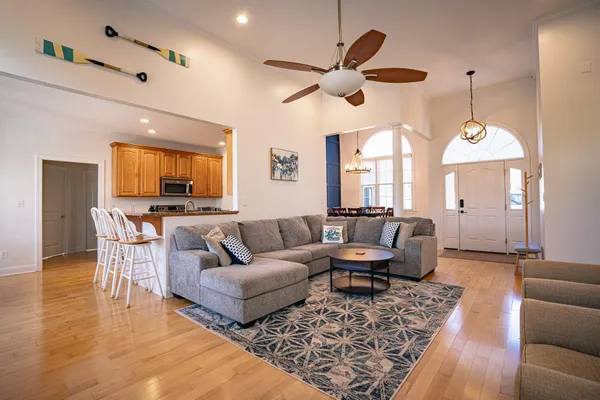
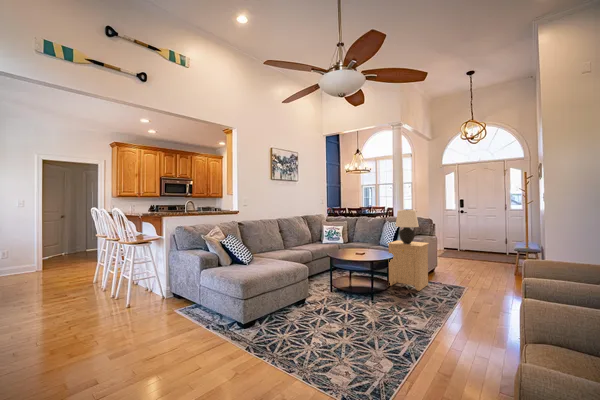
+ table lamp (406, 226)
+ side table (408, 264)
